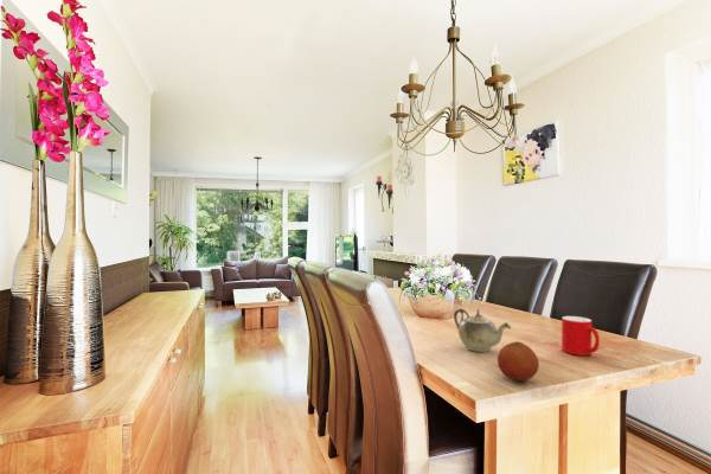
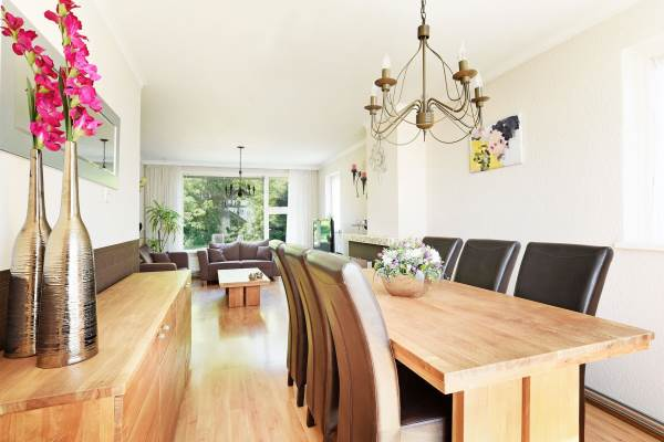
- fruit (517, 360)
- cup (581, 337)
- teapot (480, 329)
